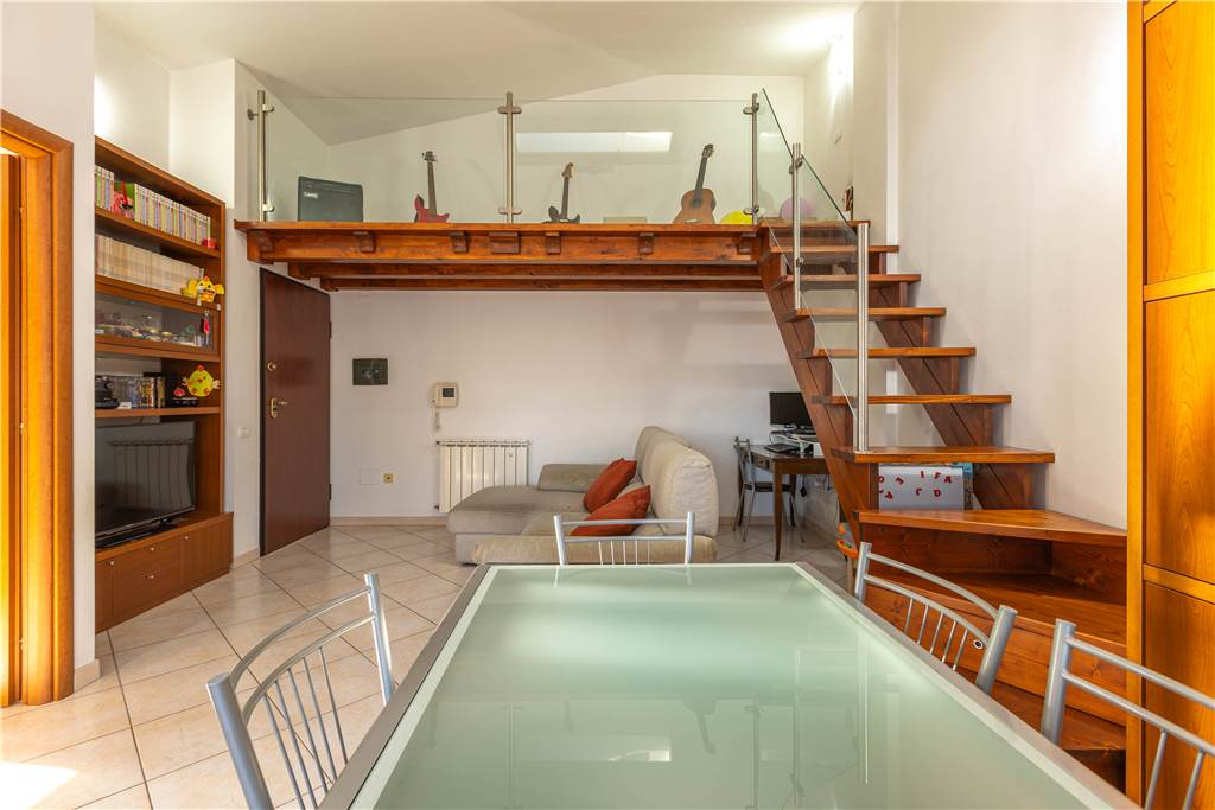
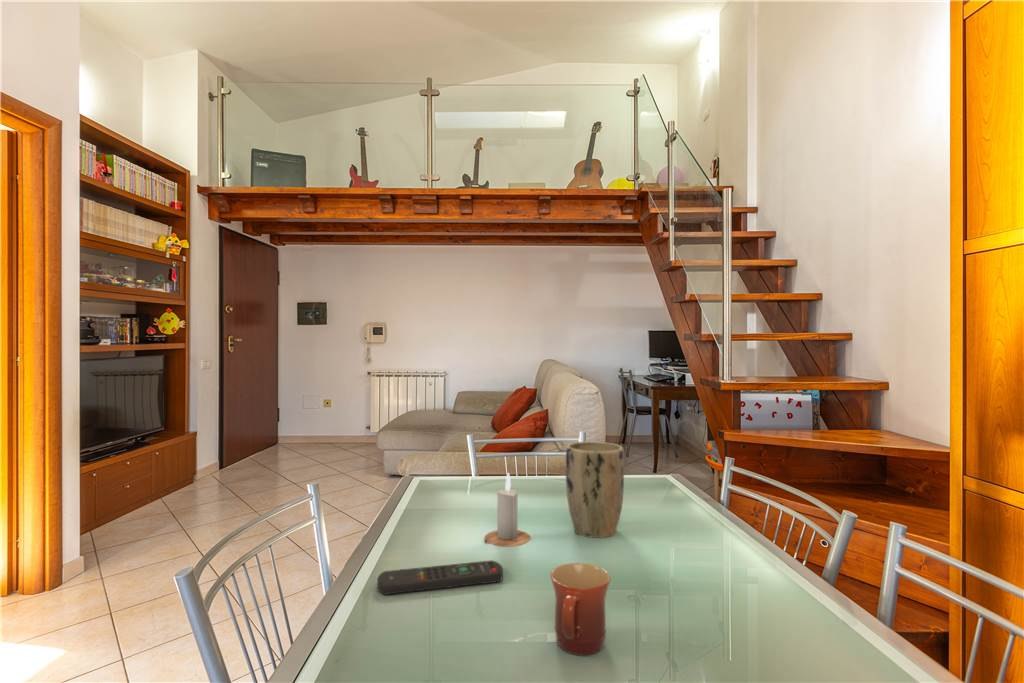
+ candle (507, 505)
+ plant pot (594, 488)
+ remote control (441, 576)
+ mug (577, 615)
